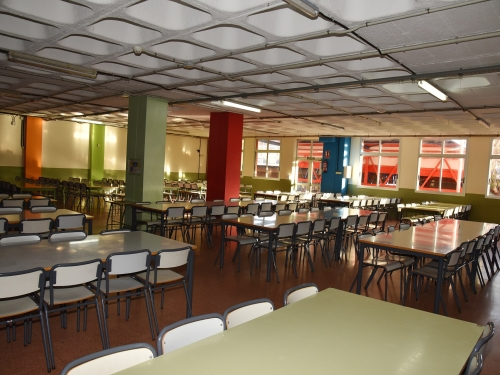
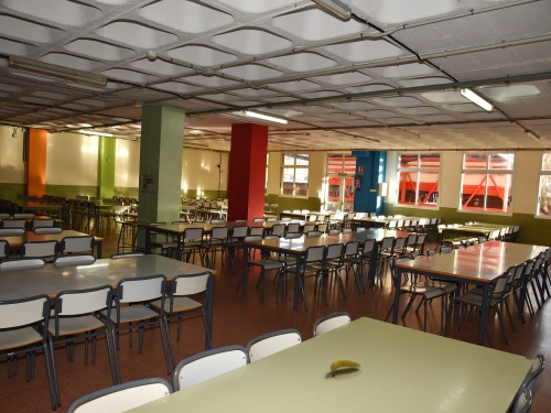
+ fruit (343, 365)
